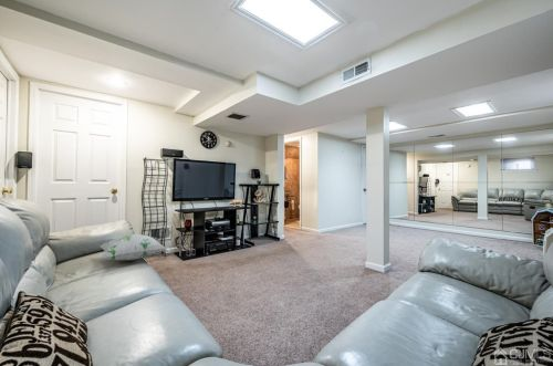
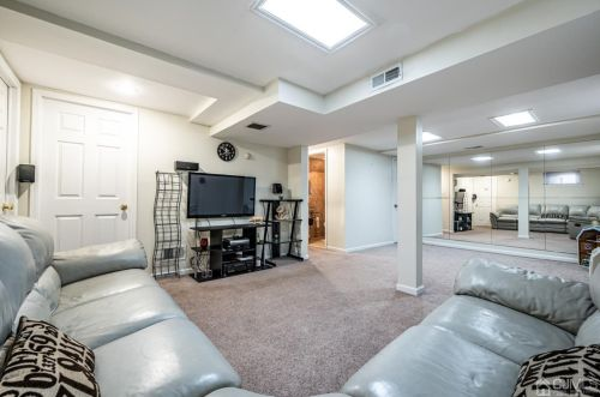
- decorative pillow (133, 247)
